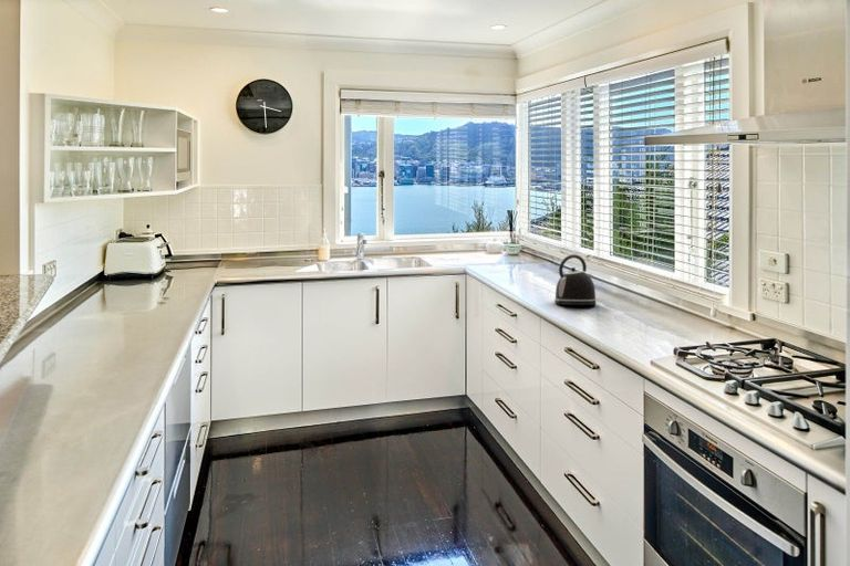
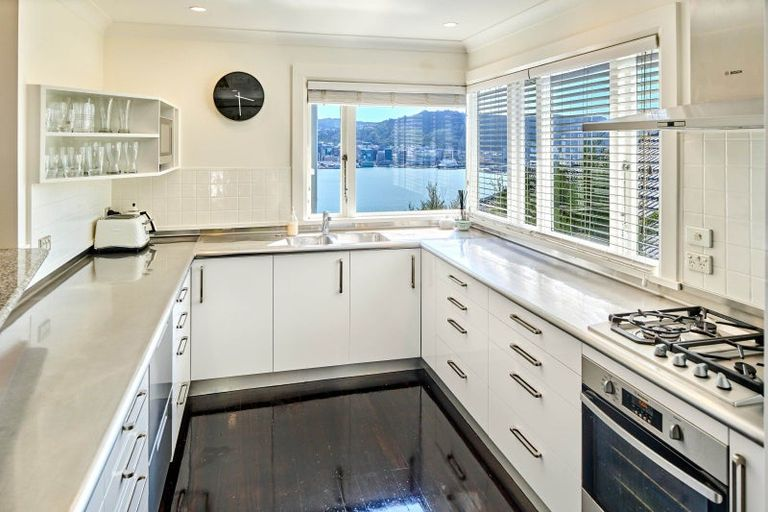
- kettle (574, 279)
